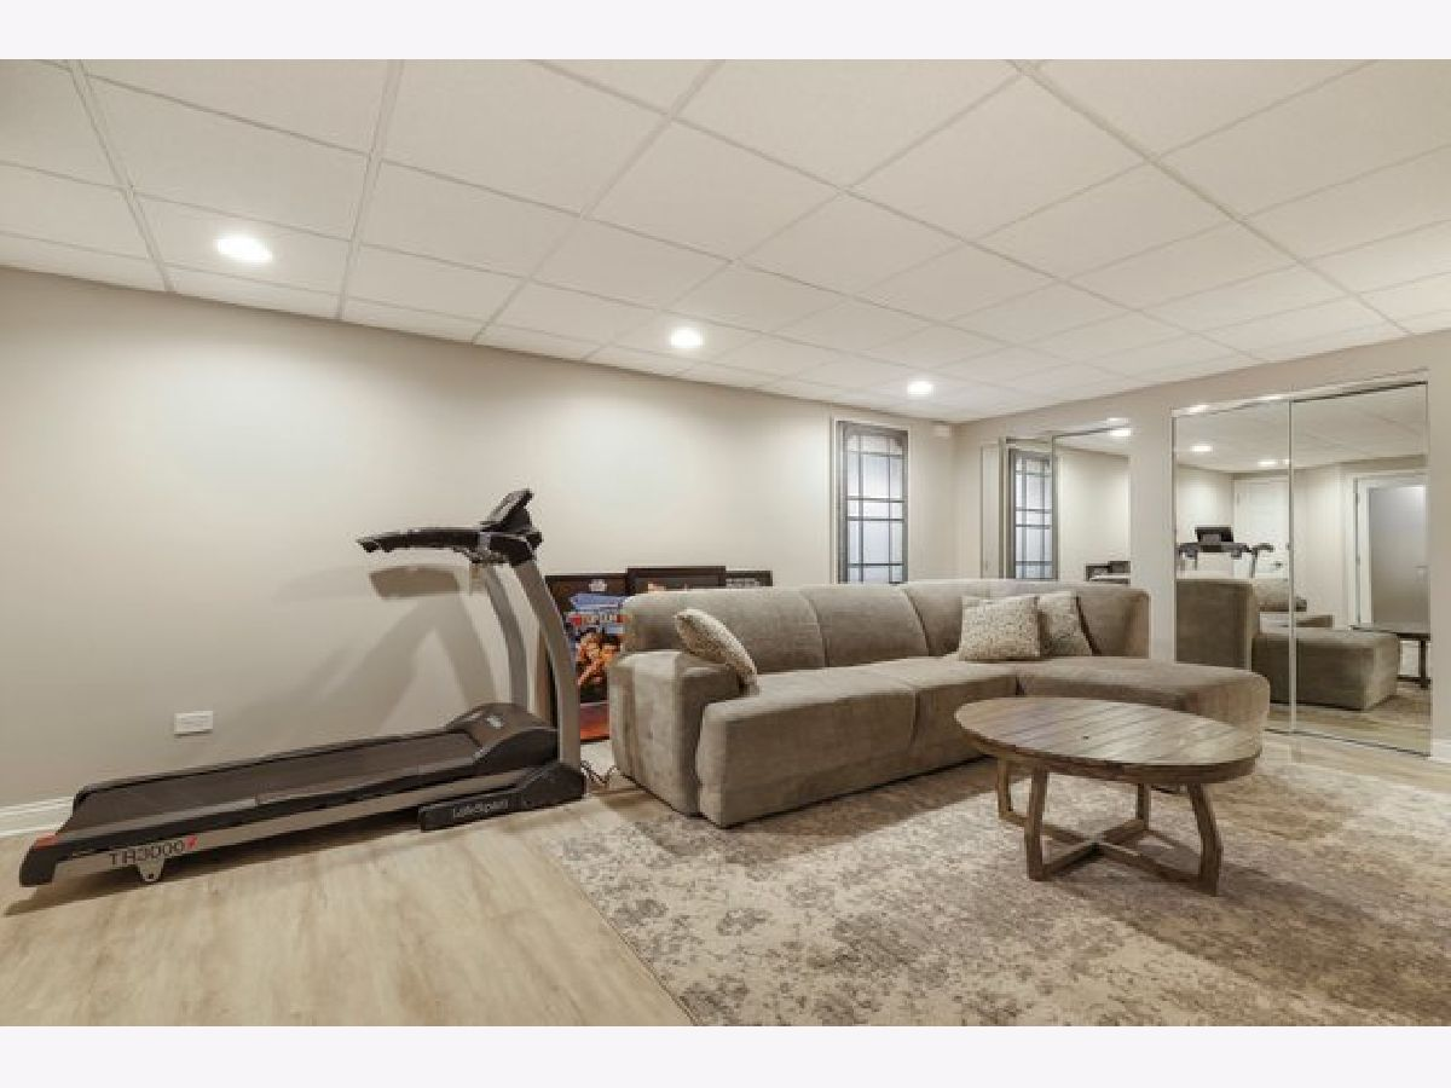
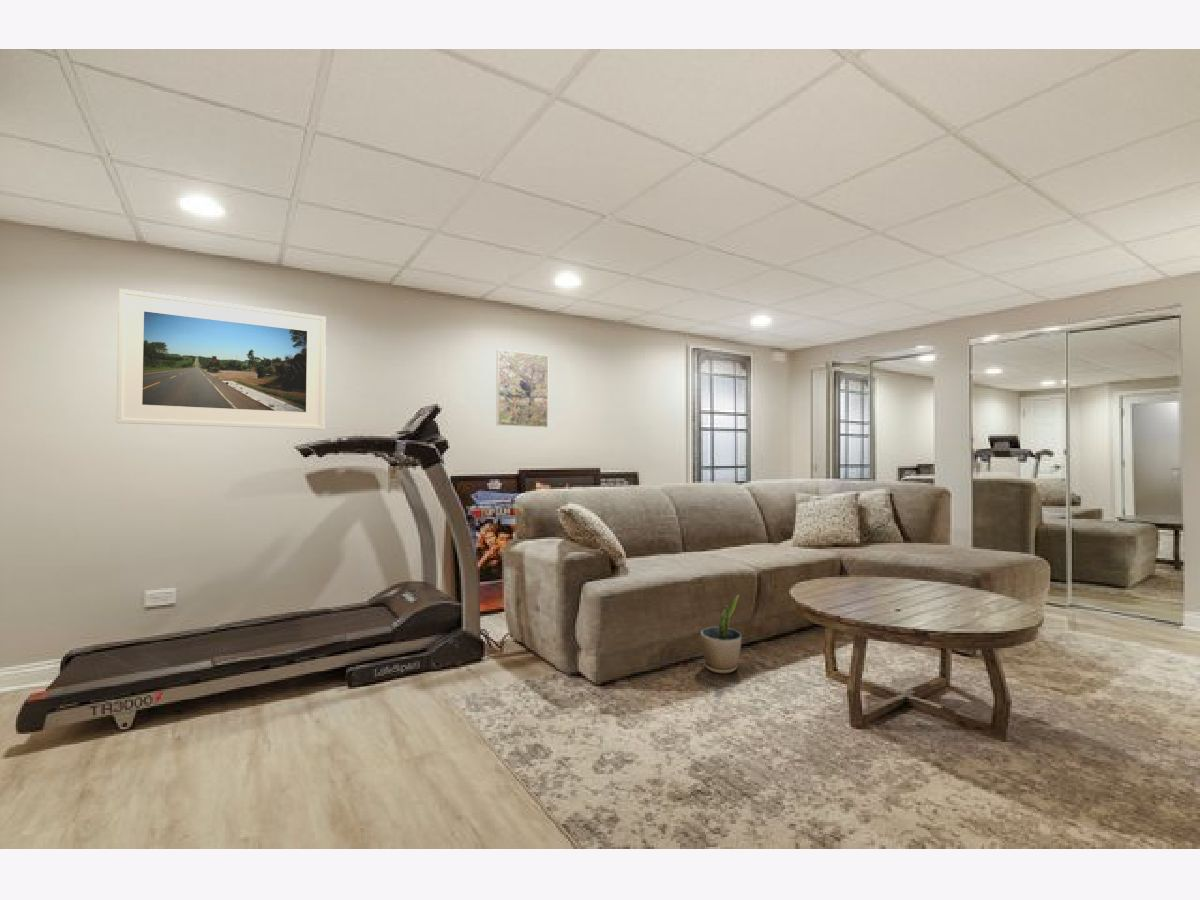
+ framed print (230, 365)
+ potted plant (720, 631)
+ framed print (522, 389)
